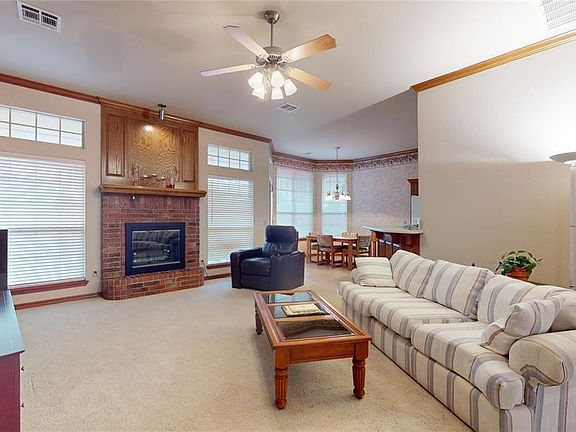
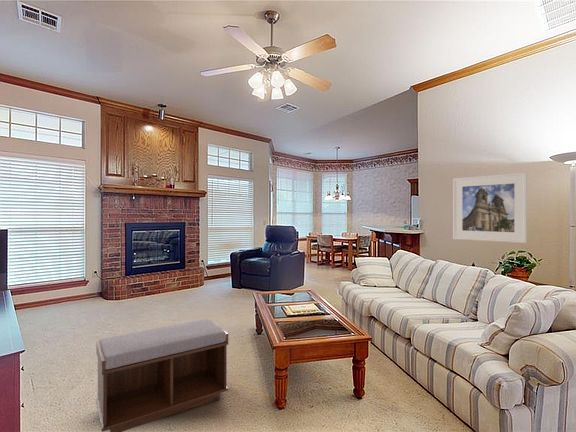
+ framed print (487, 208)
+ bench (164, 368)
